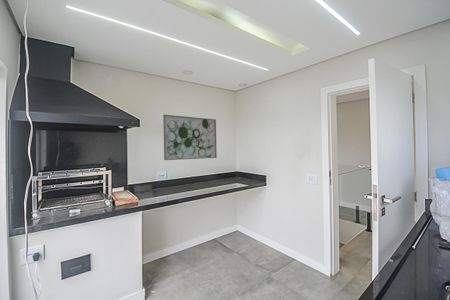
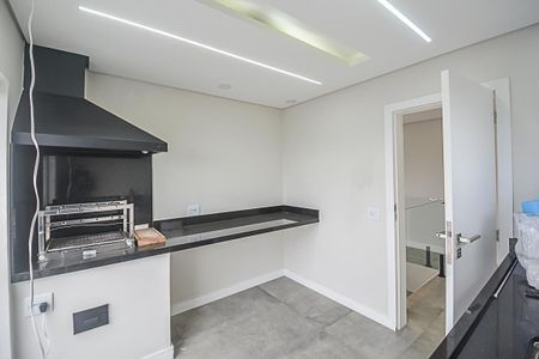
- wall art (192, 138)
